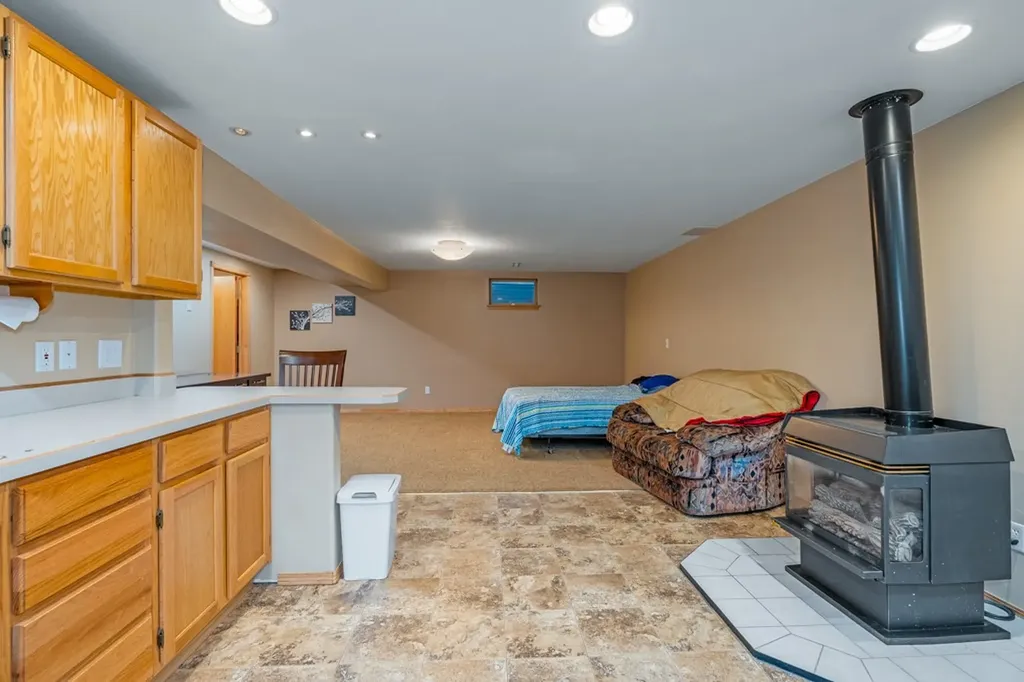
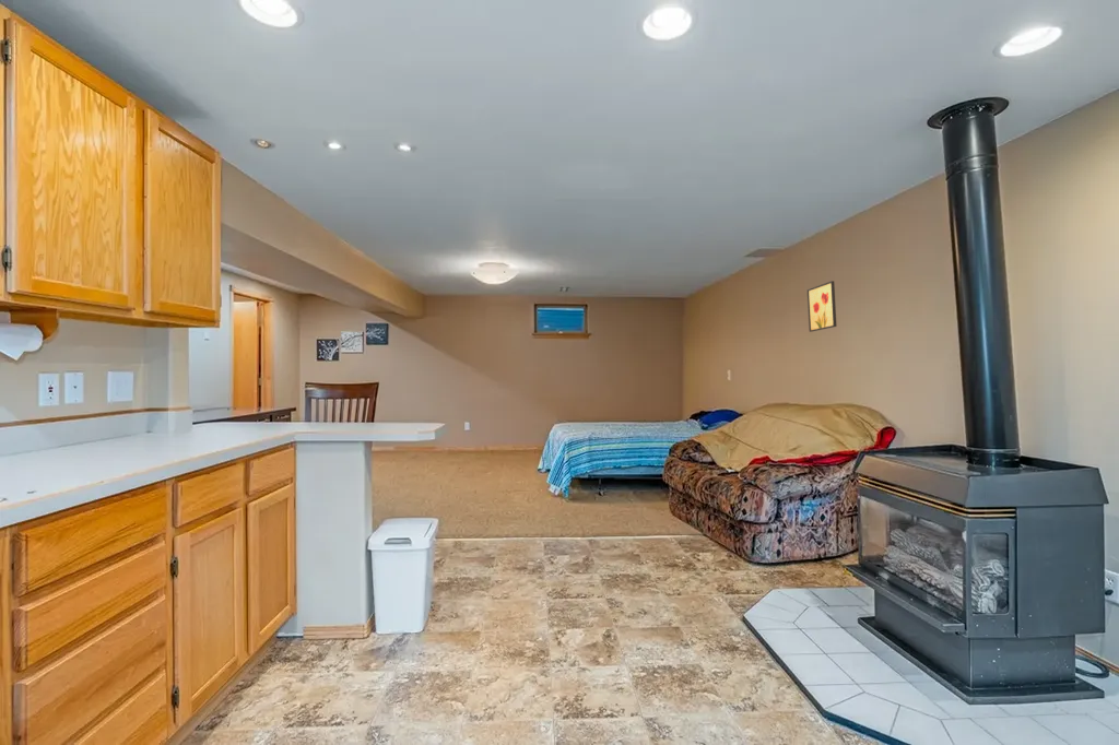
+ wall art (822, 307)
